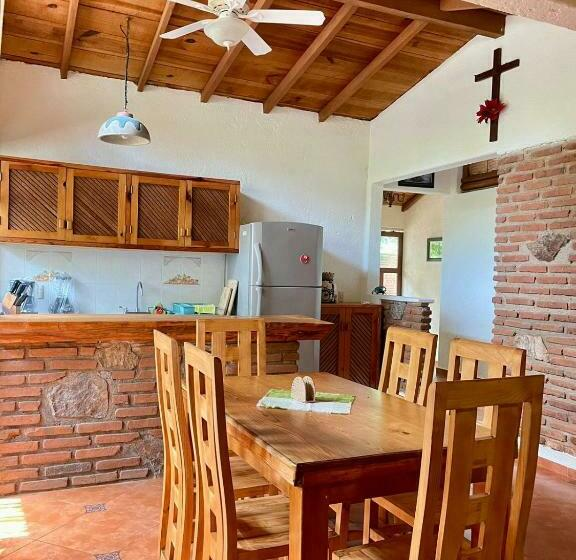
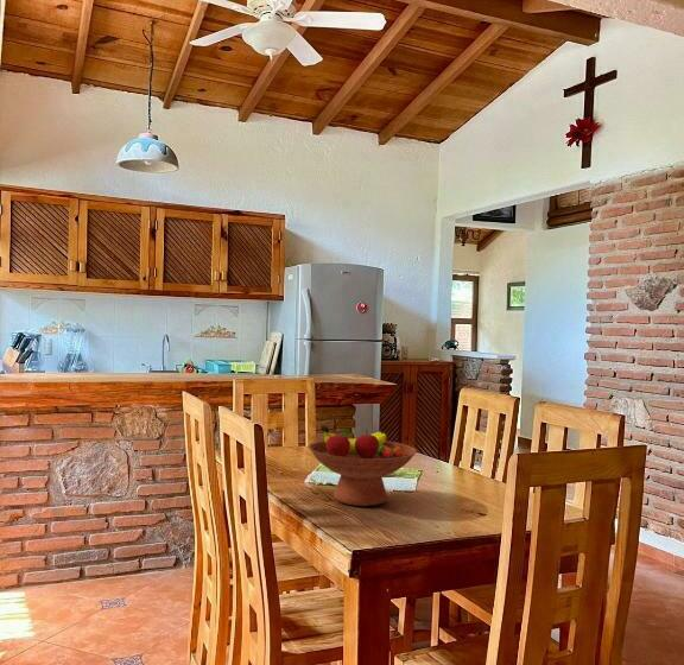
+ fruit bowl (361, 463)
